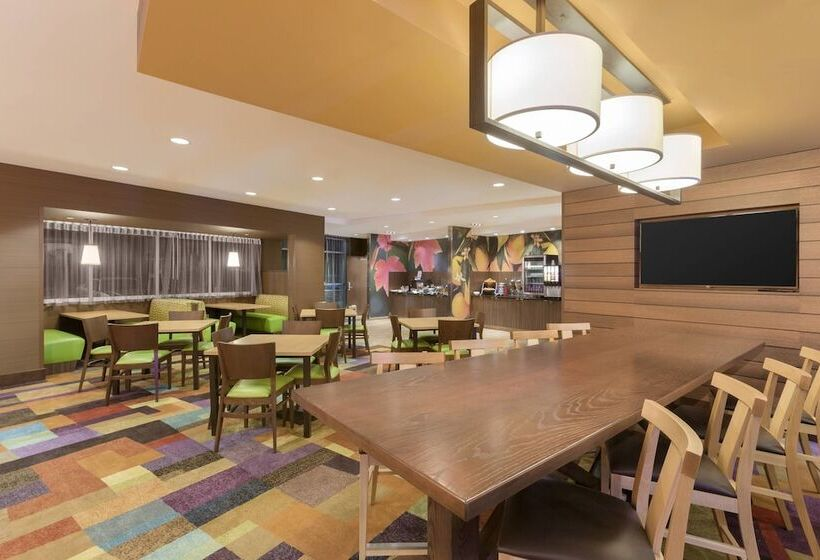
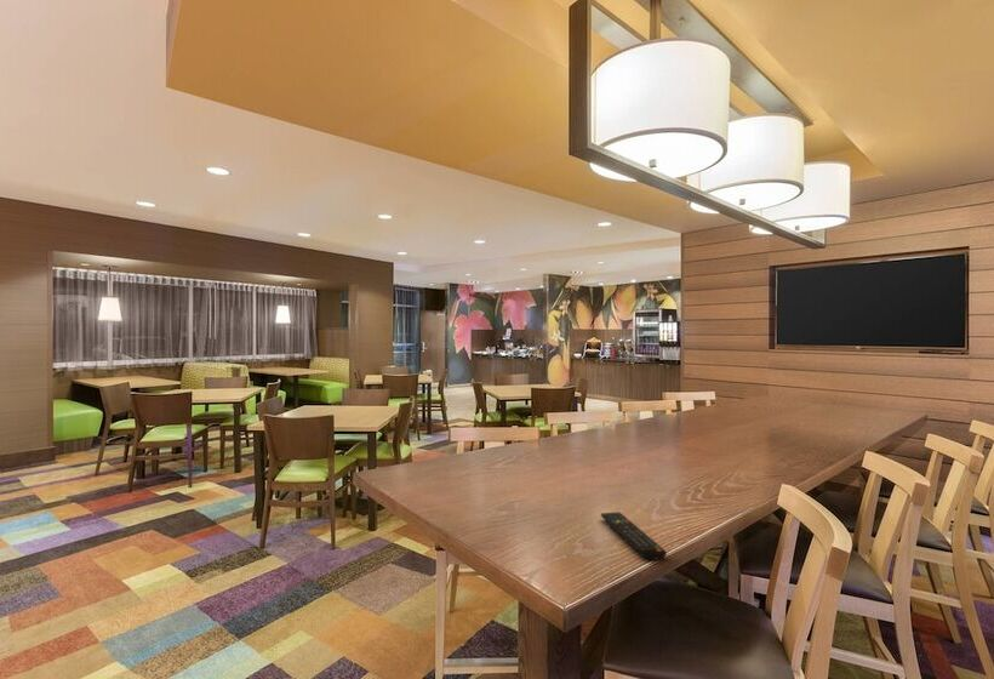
+ remote control (630, 534)
